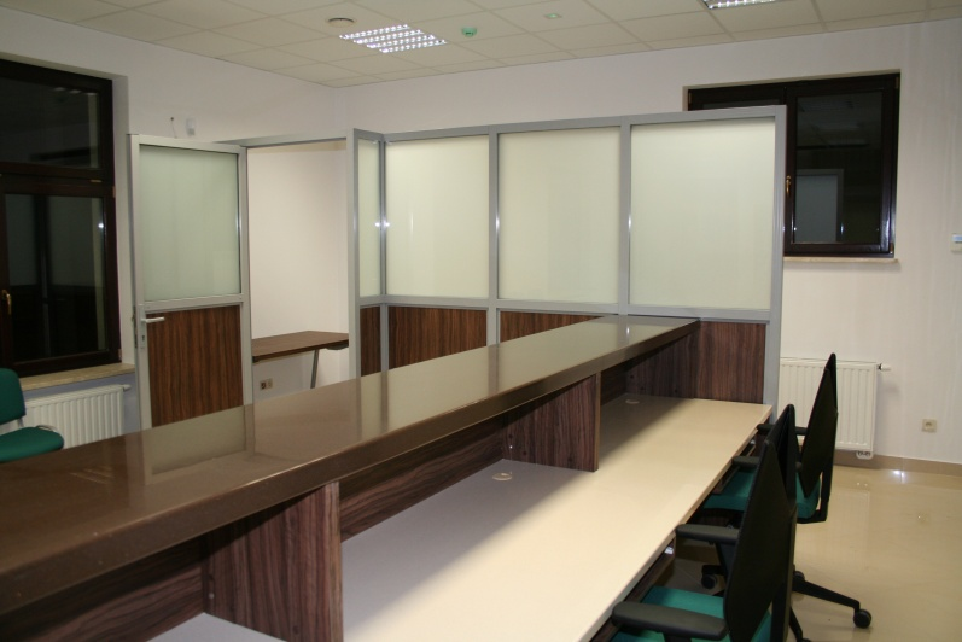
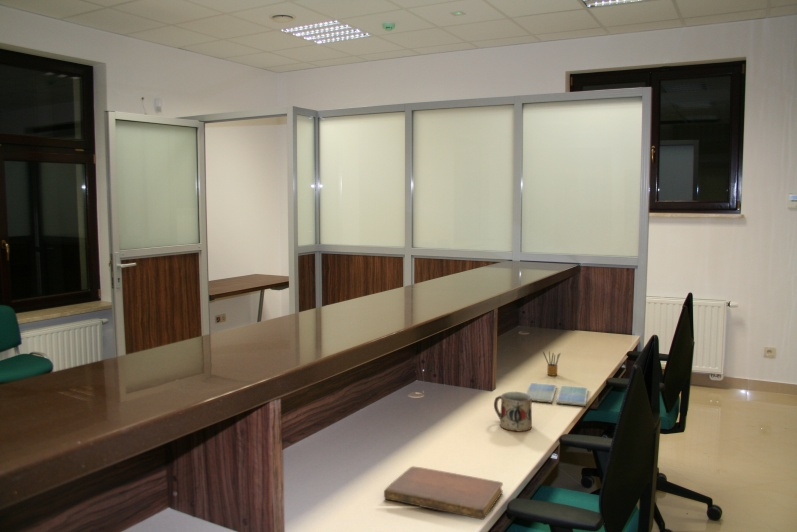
+ notebook (444, 490)
+ mug (513, 410)
+ drink coaster (558, 393)
+ pencil box (551, 362)
